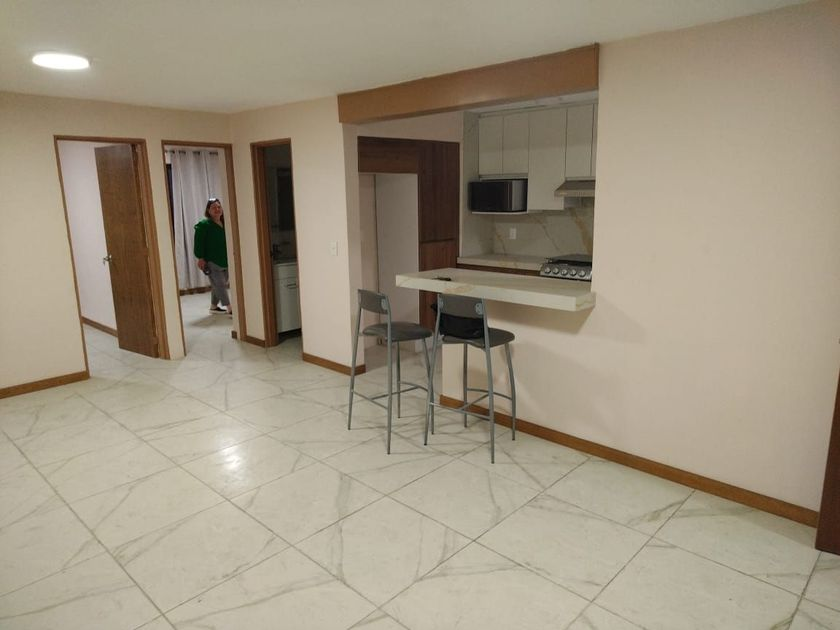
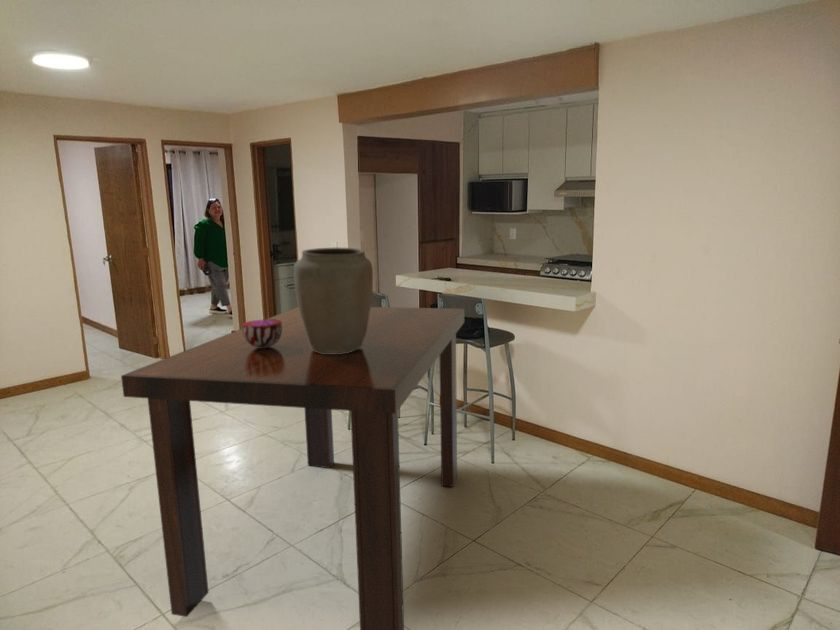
+ decorative bowl (262, 334)
+ dining table (332, 435)
+ vase (334, 299)
